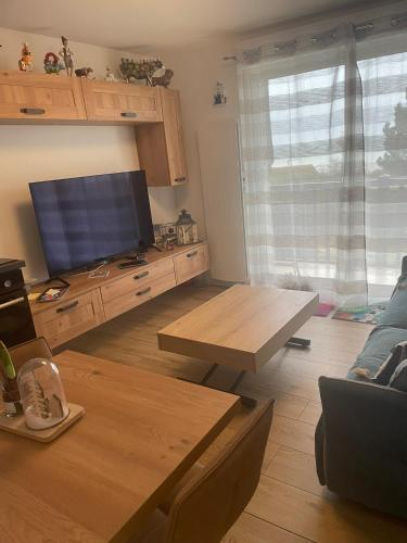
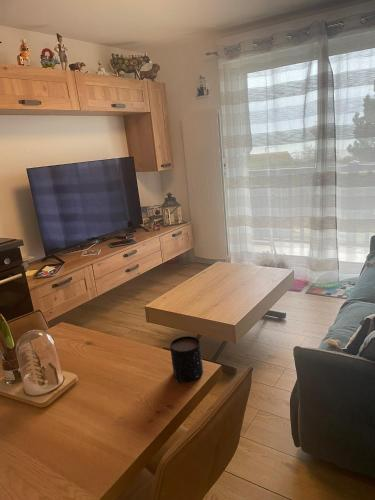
+ mug (184, 362)
